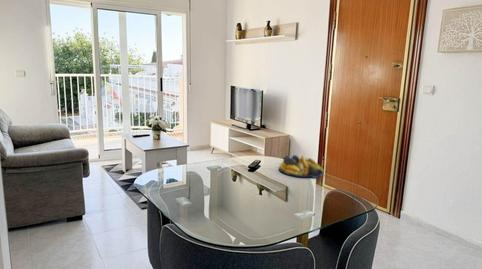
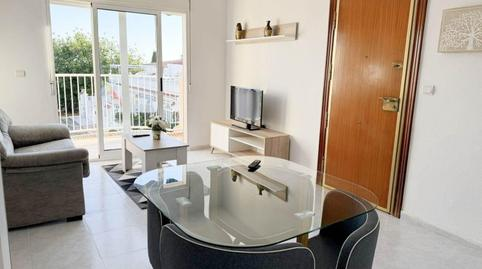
- fruit bowl (301, 163)
